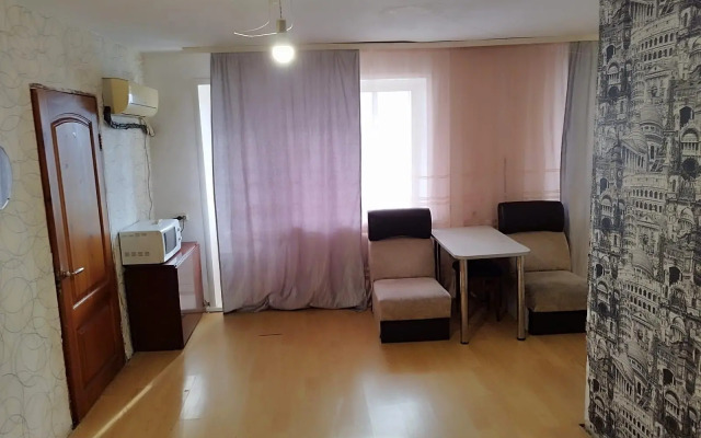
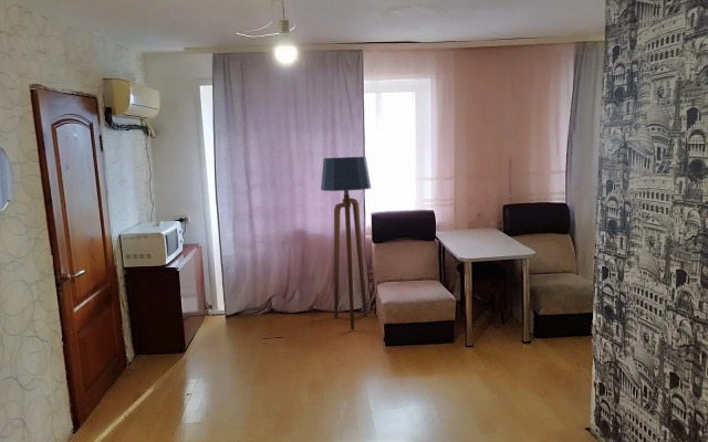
+ floor lamp (347, 241)
